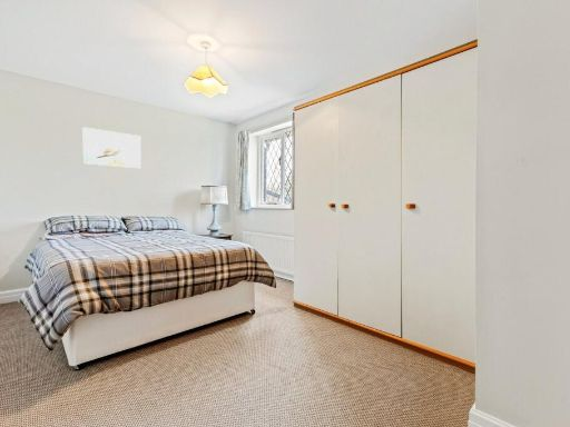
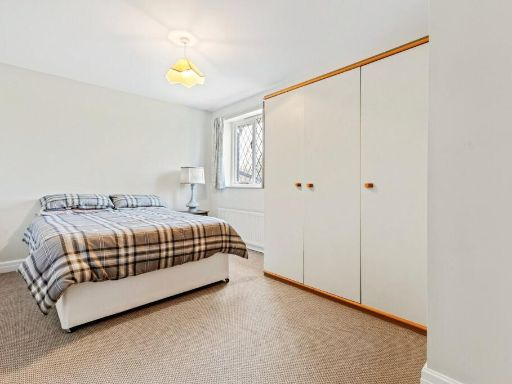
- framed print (114, 149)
